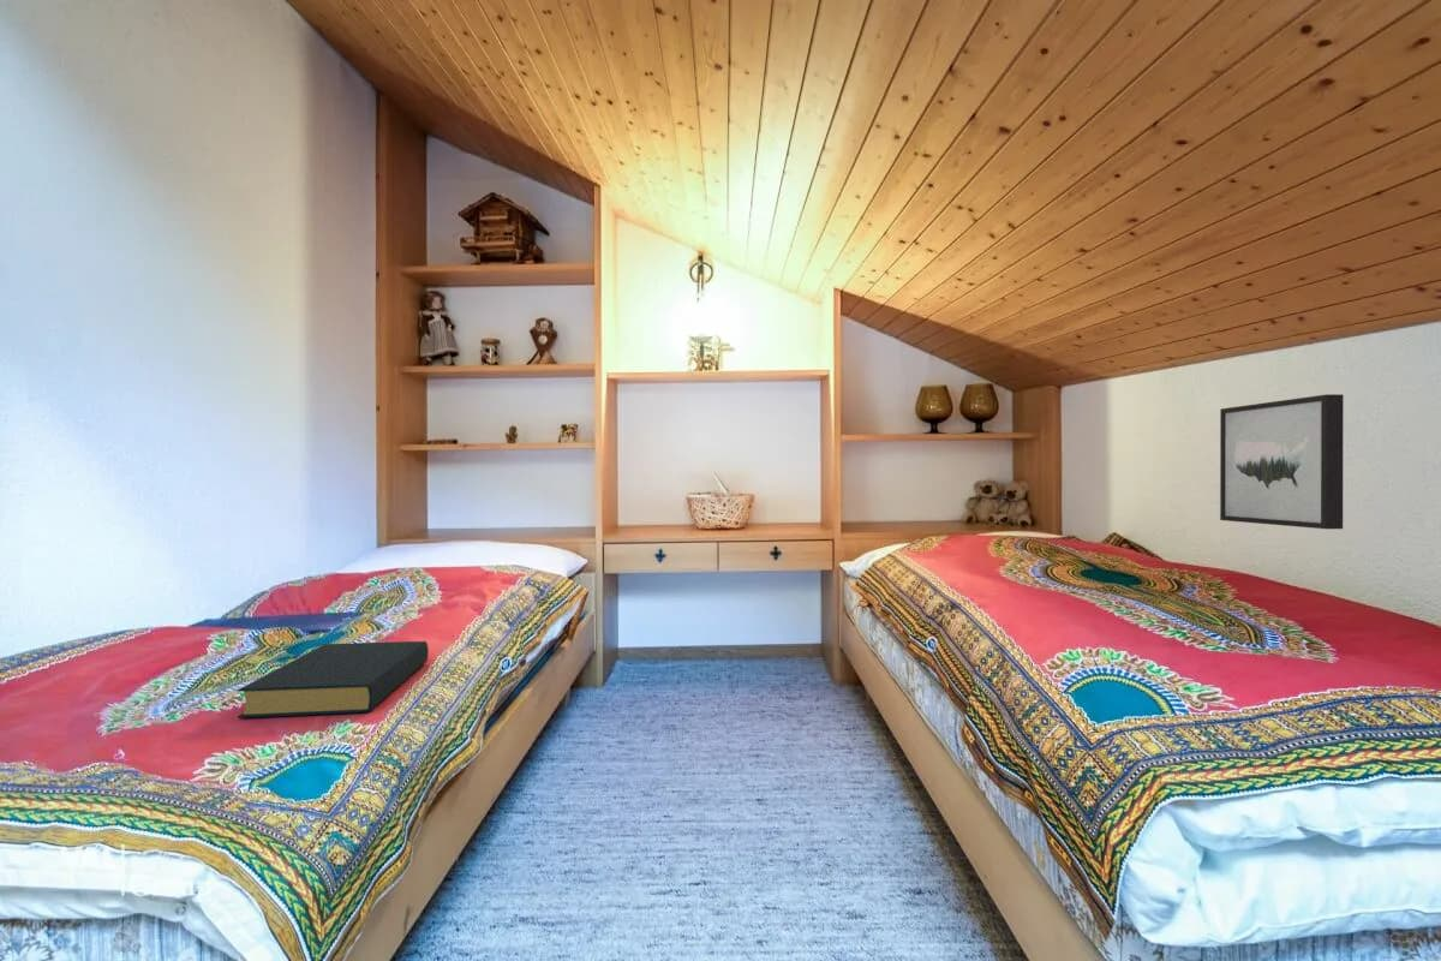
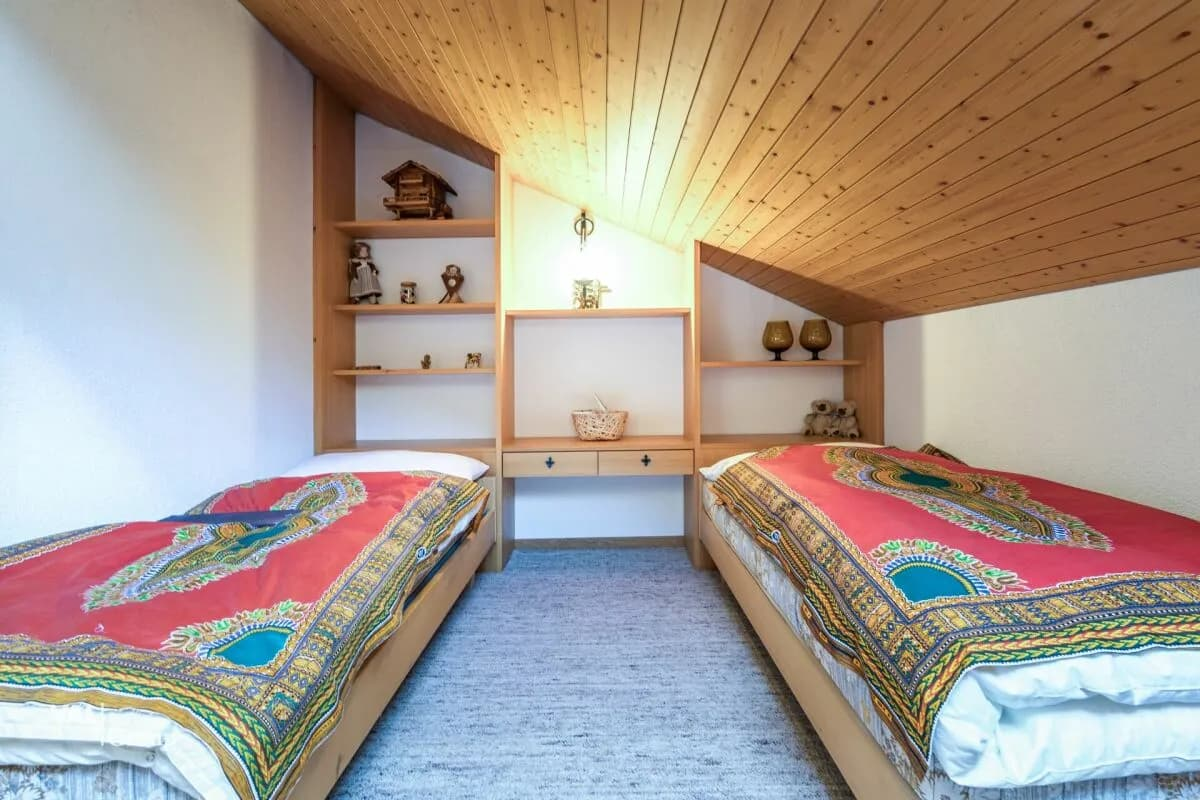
- hardback book (345, 674)
- wall art (1275, 462)
